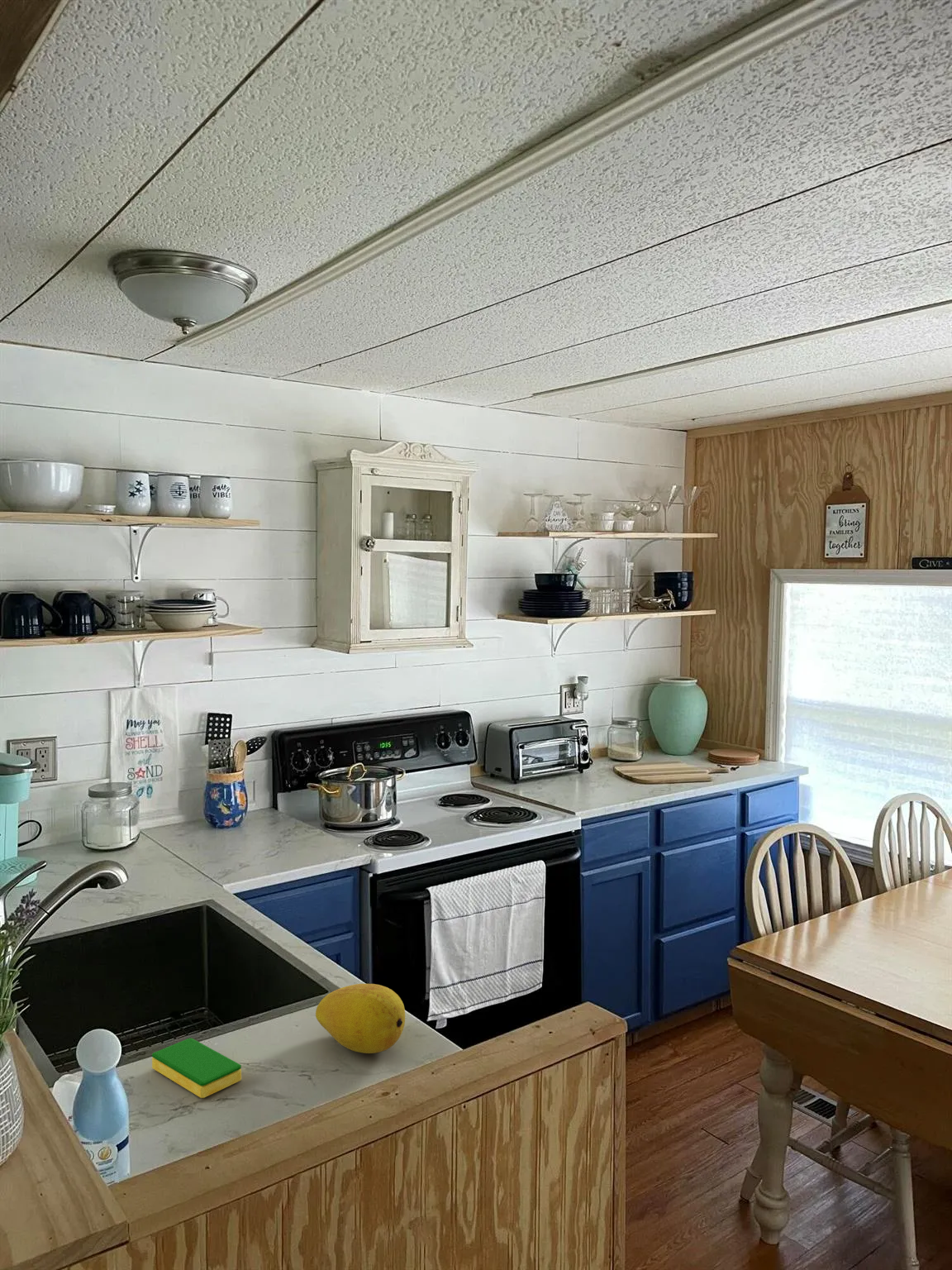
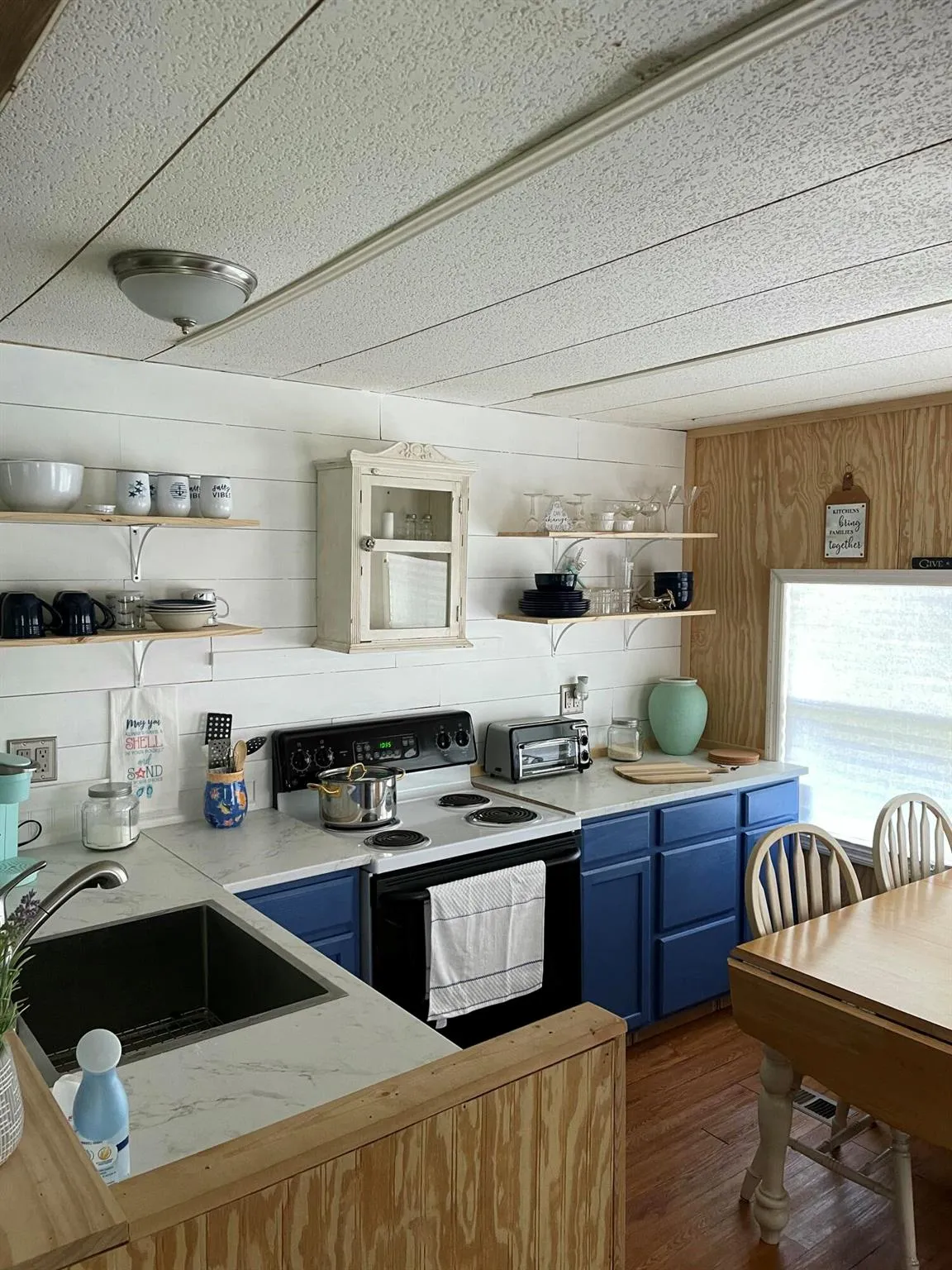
- fruit (359, 1013)
- dish sponge (196, 1067)
